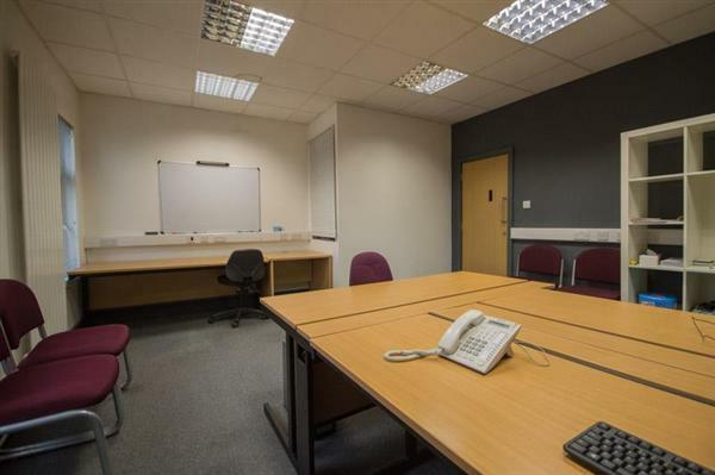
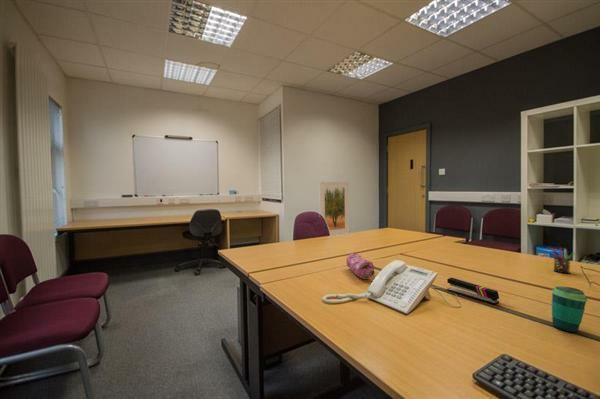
+ pencil case (359, 264)
+ pen holder (563, 259)
+ cup (568, 308)
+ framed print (334, 208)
+ stapler (471, 289)
